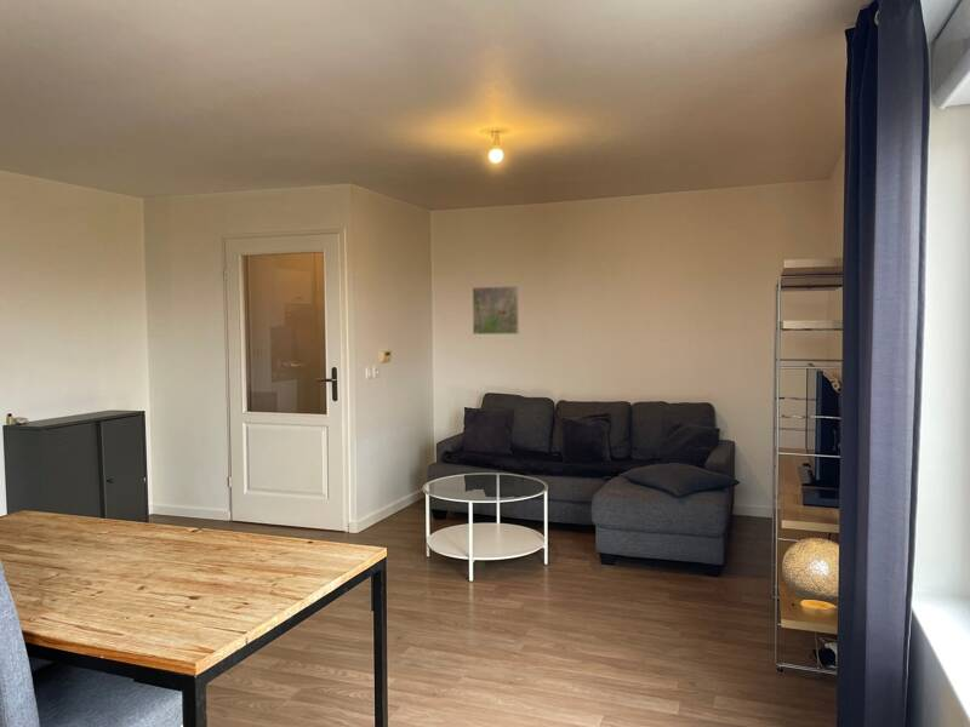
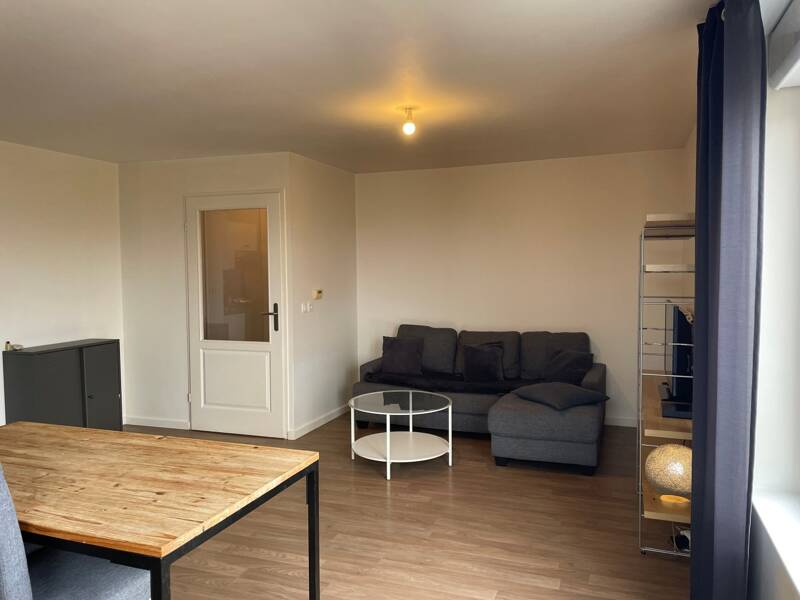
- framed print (495, 310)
